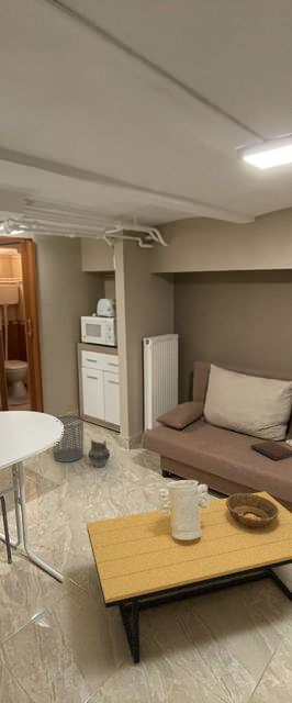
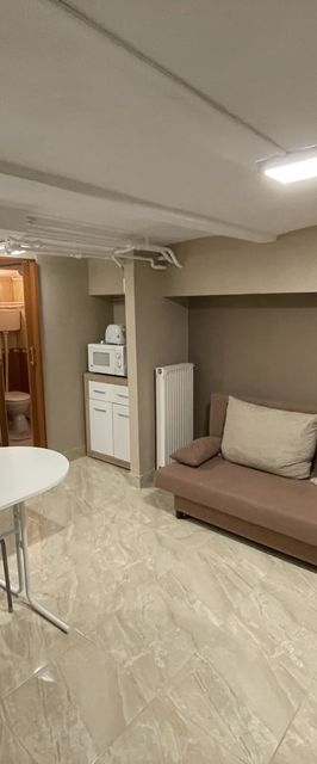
- book (272, 449)
- coffee table (201, 563)
- decorative vase (184, 507)
- ceramic jug (99, 451)
- decorative bowl (251, 511)
- waste bin (67, 438)
